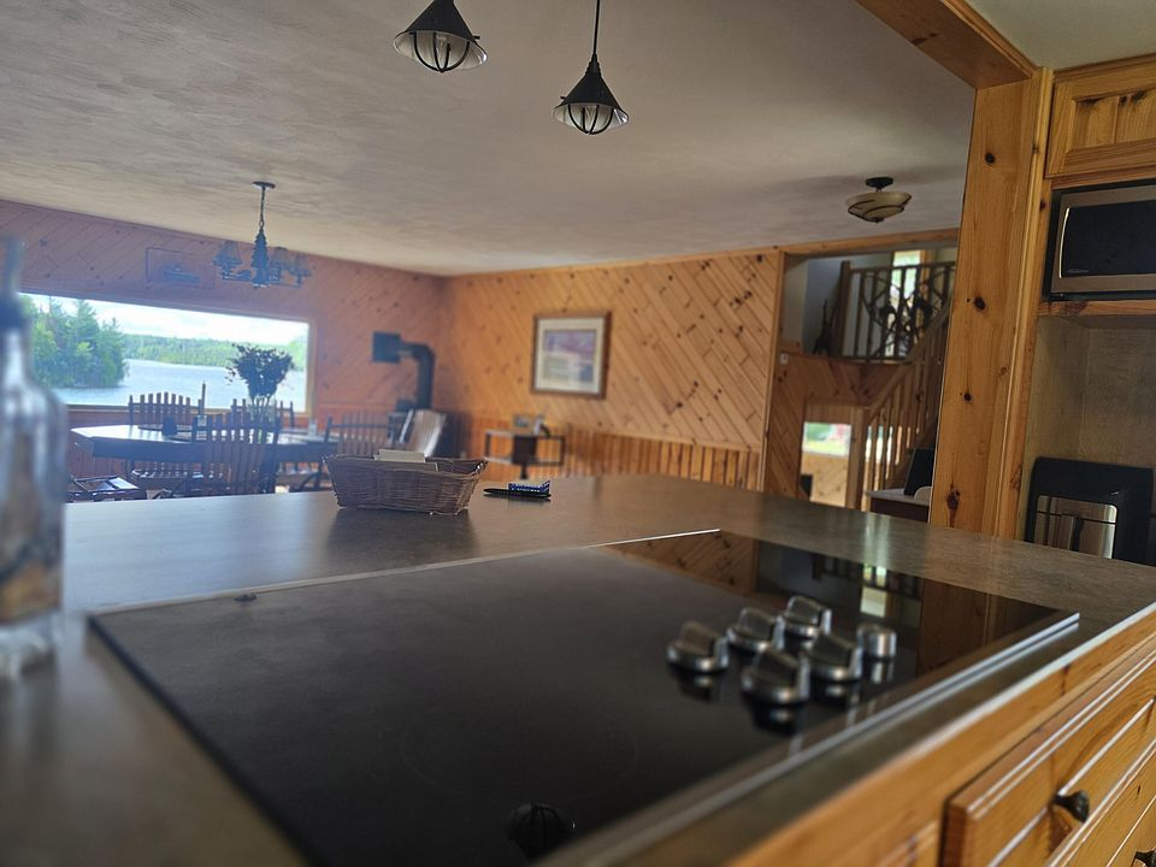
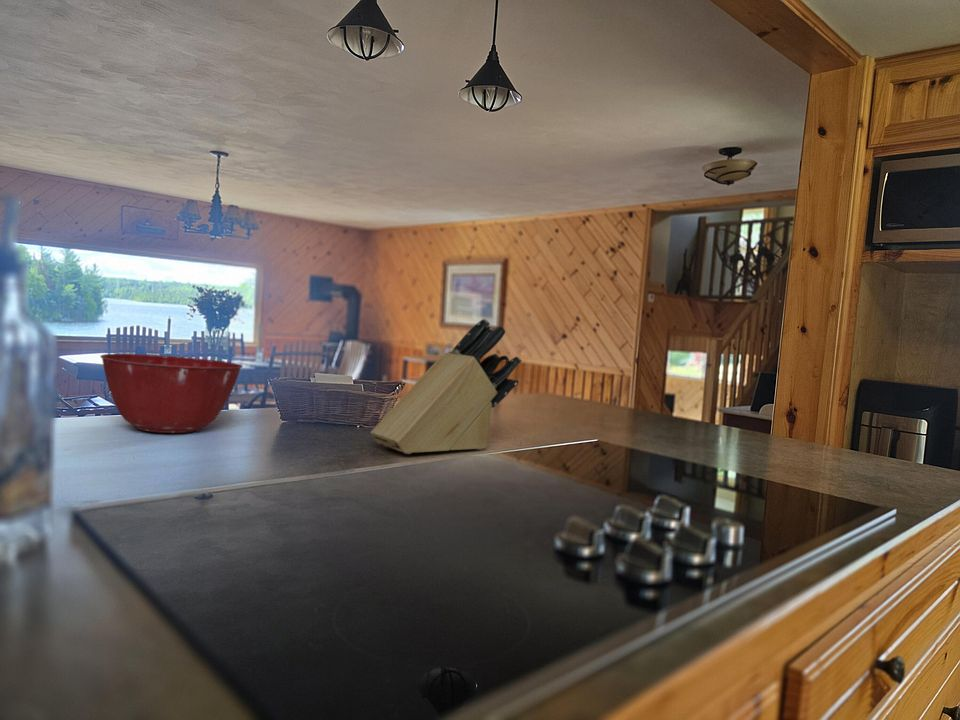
+ knife block (452, 381)
+ mixing bowl (172, 393)
